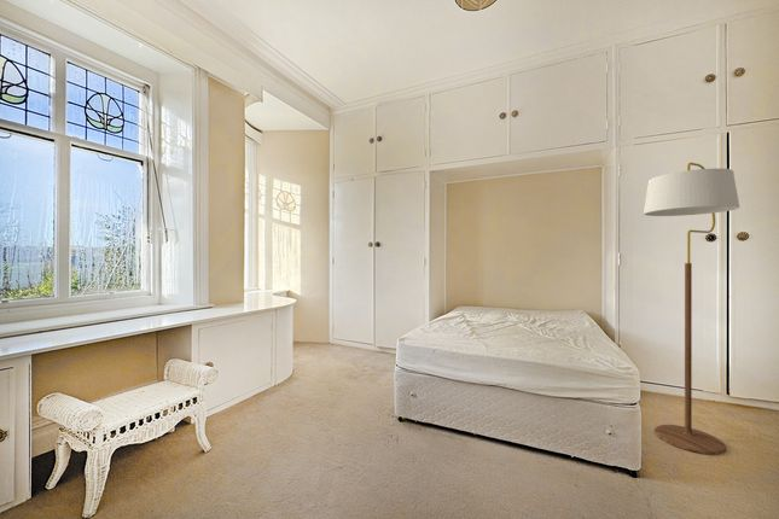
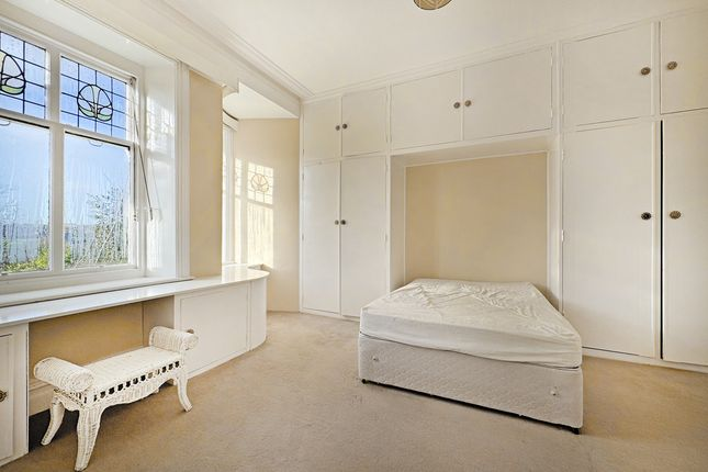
- floor lamp (691, 299)
